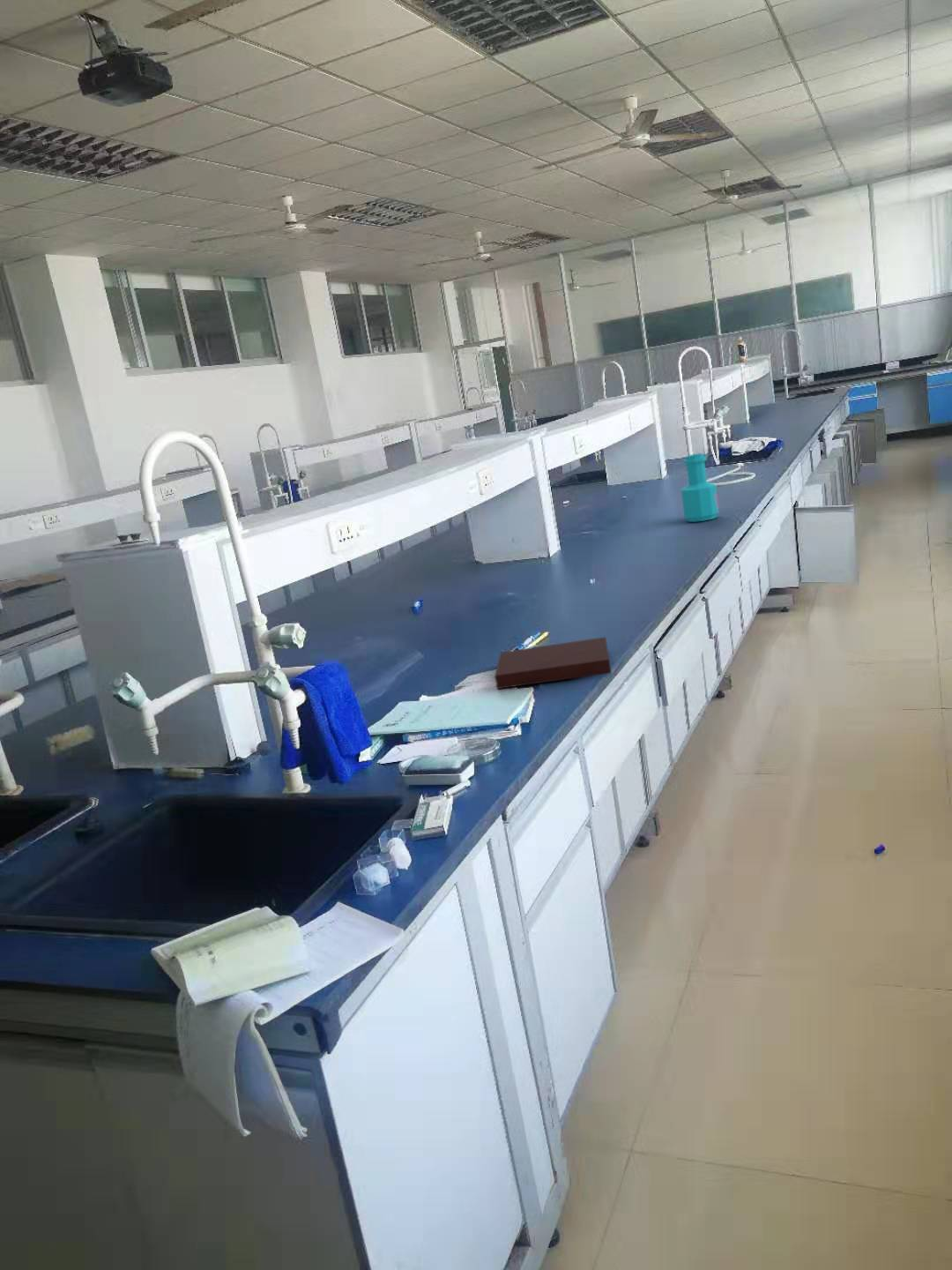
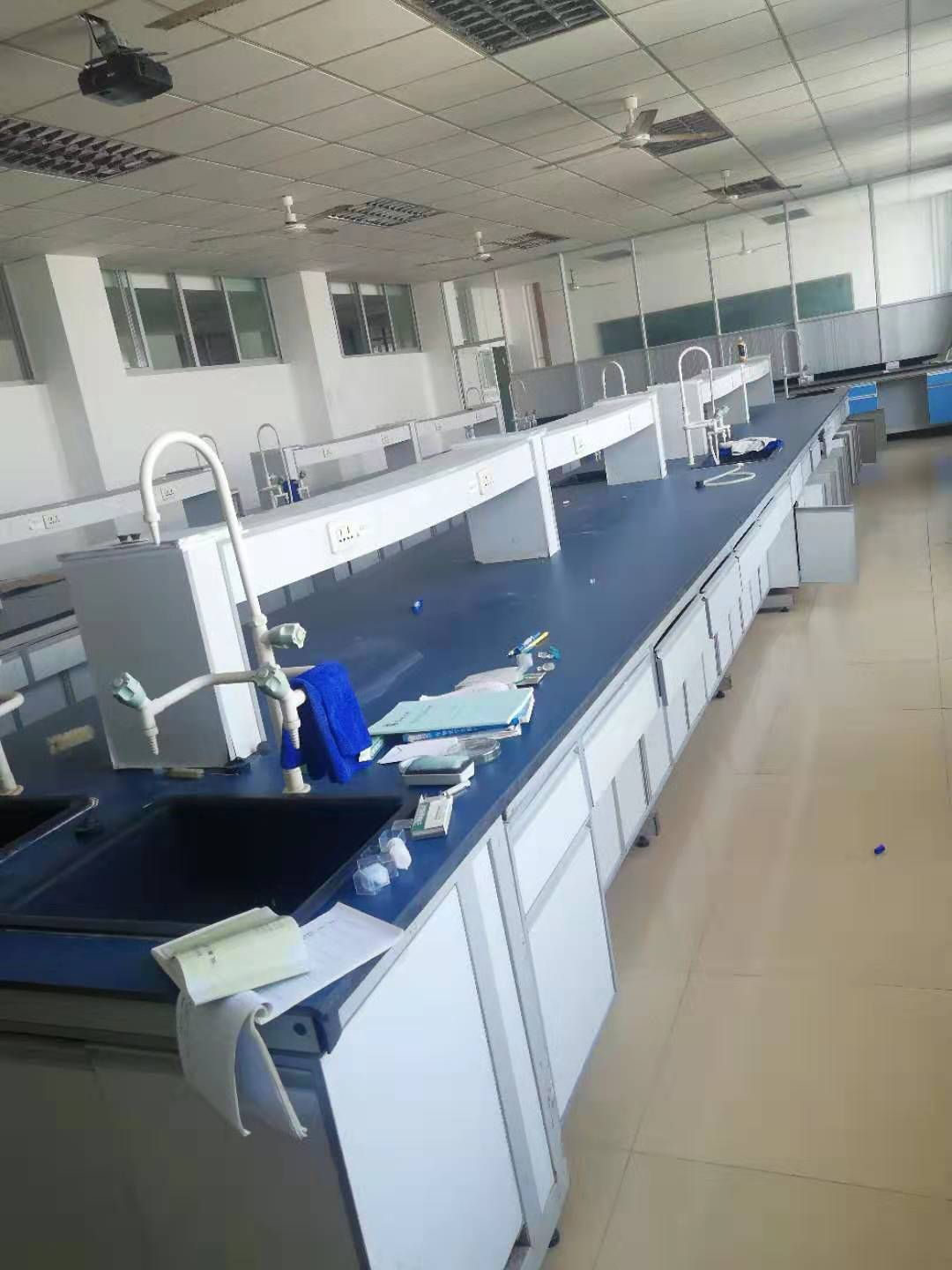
- bottle (698, 487)
- notebook (553, 661)
